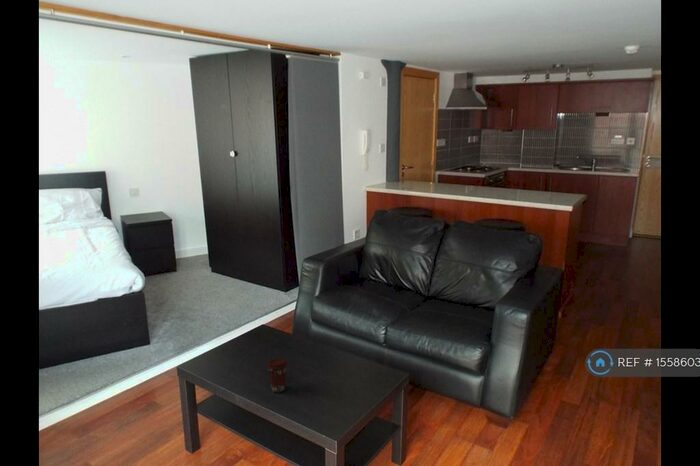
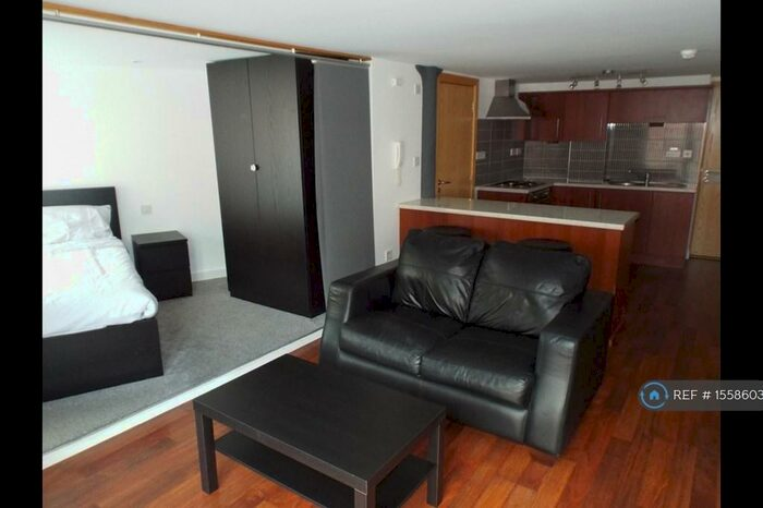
- coffee cup (277, 375)
